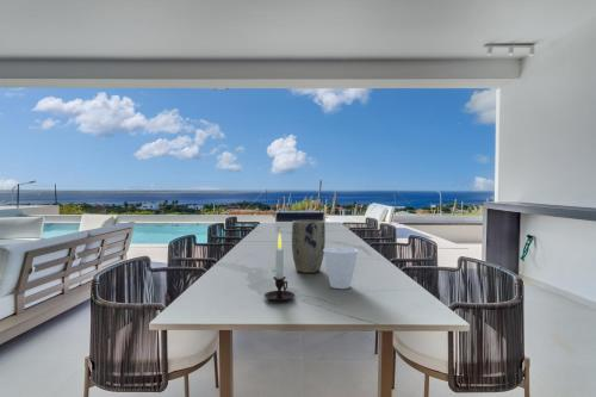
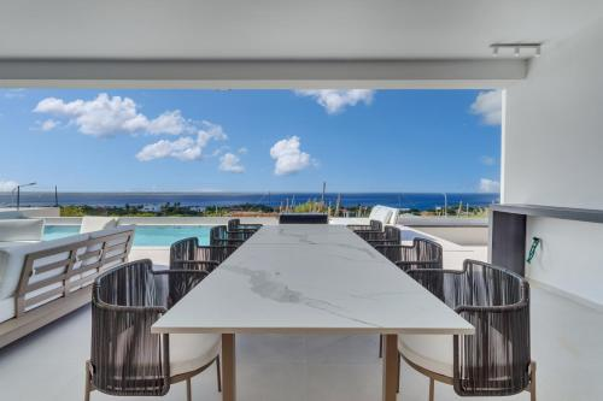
- candle (280, 263)
- plant pot (308, 246)
- cup (340, 267)
